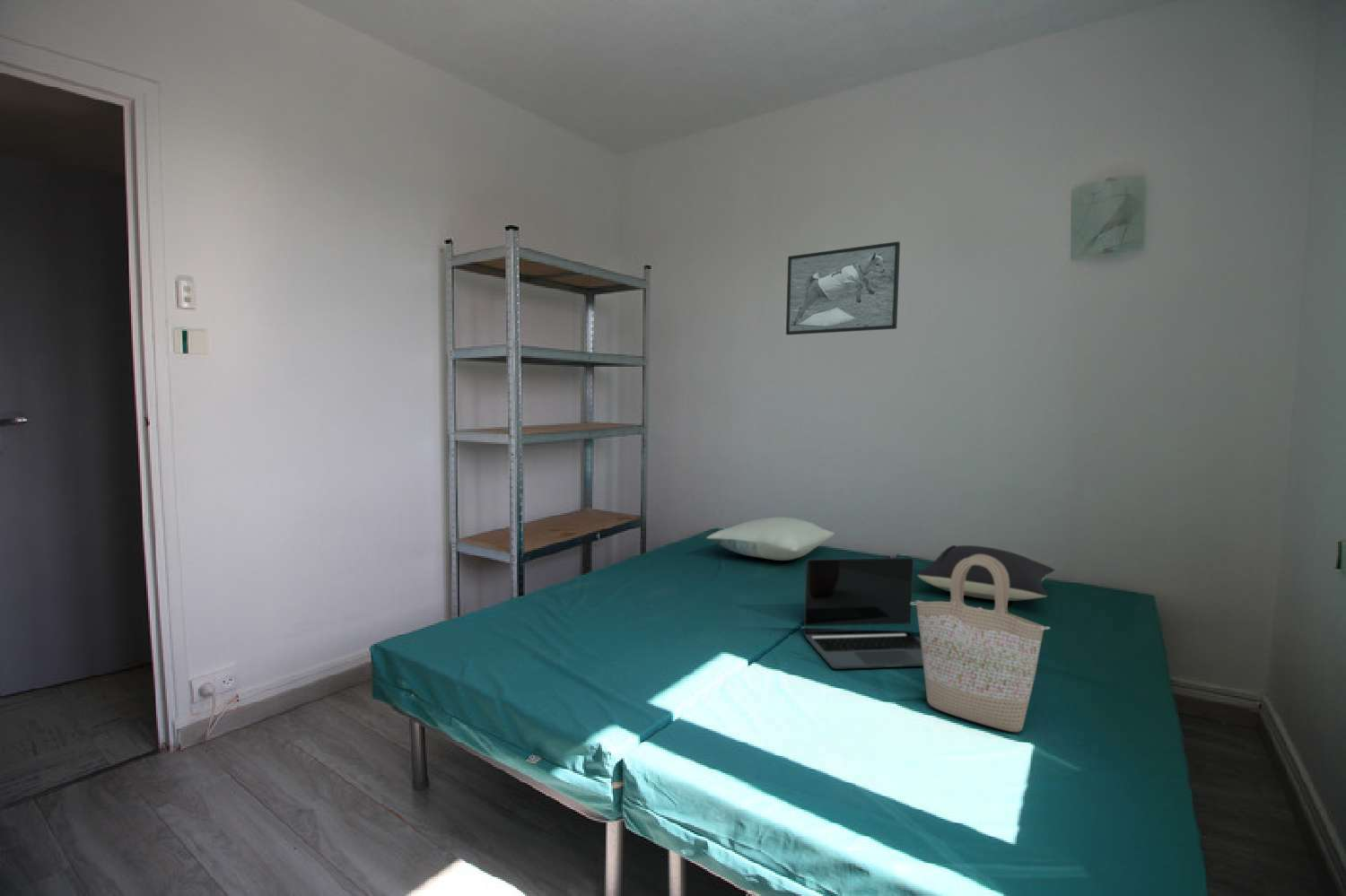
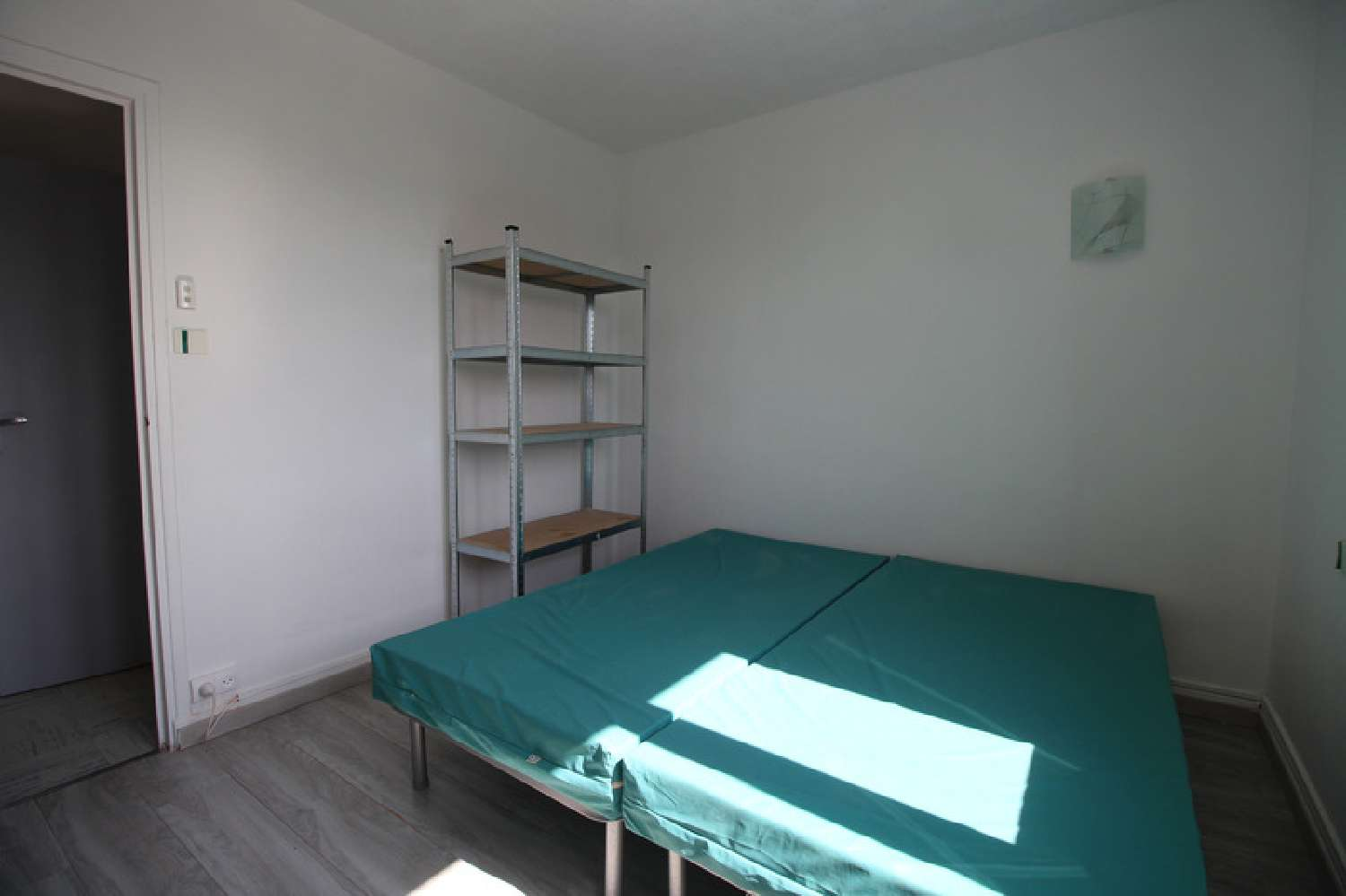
- laptop (876, 610)
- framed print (840, 291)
- shopping bag (975, 638)
- pillow (987, 572)
- pillow (770, 536)
